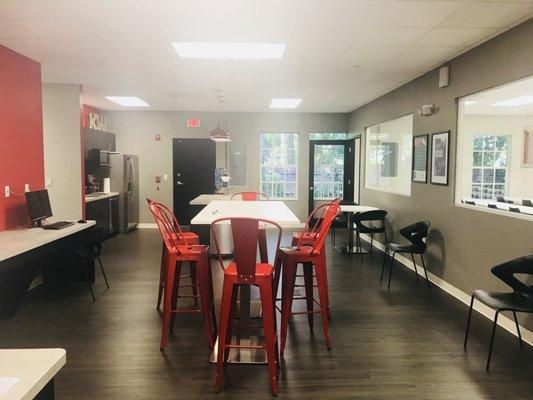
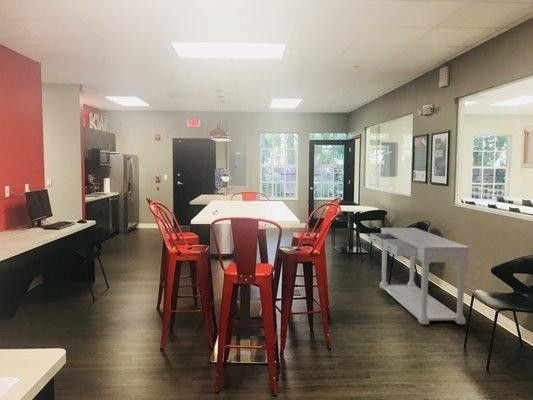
+ console table (410, 270)
